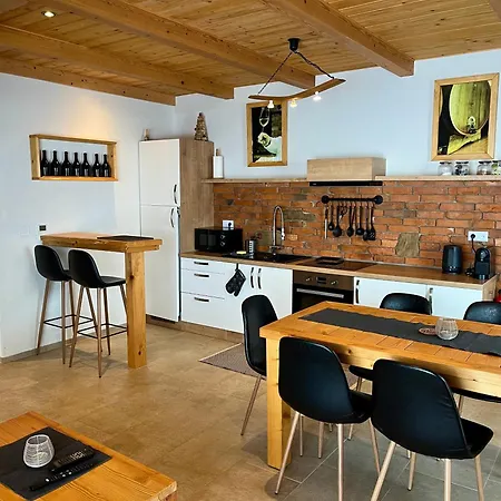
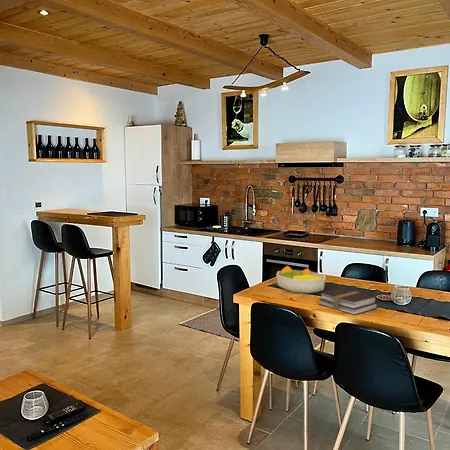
+ fruit bowl (300, 278)
+ book (347, 300)
